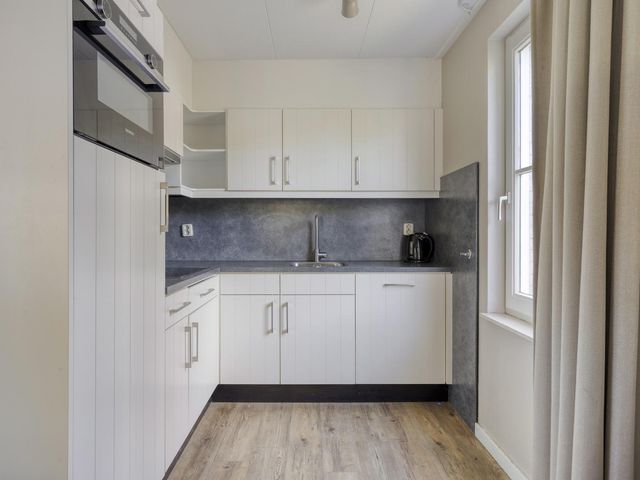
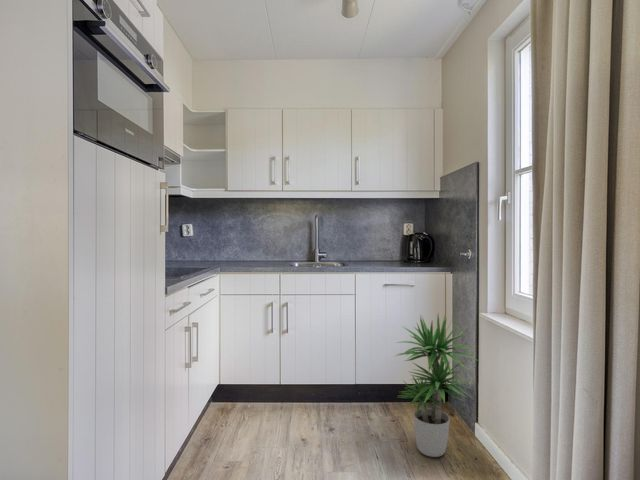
+ potted plant (437, 383)
